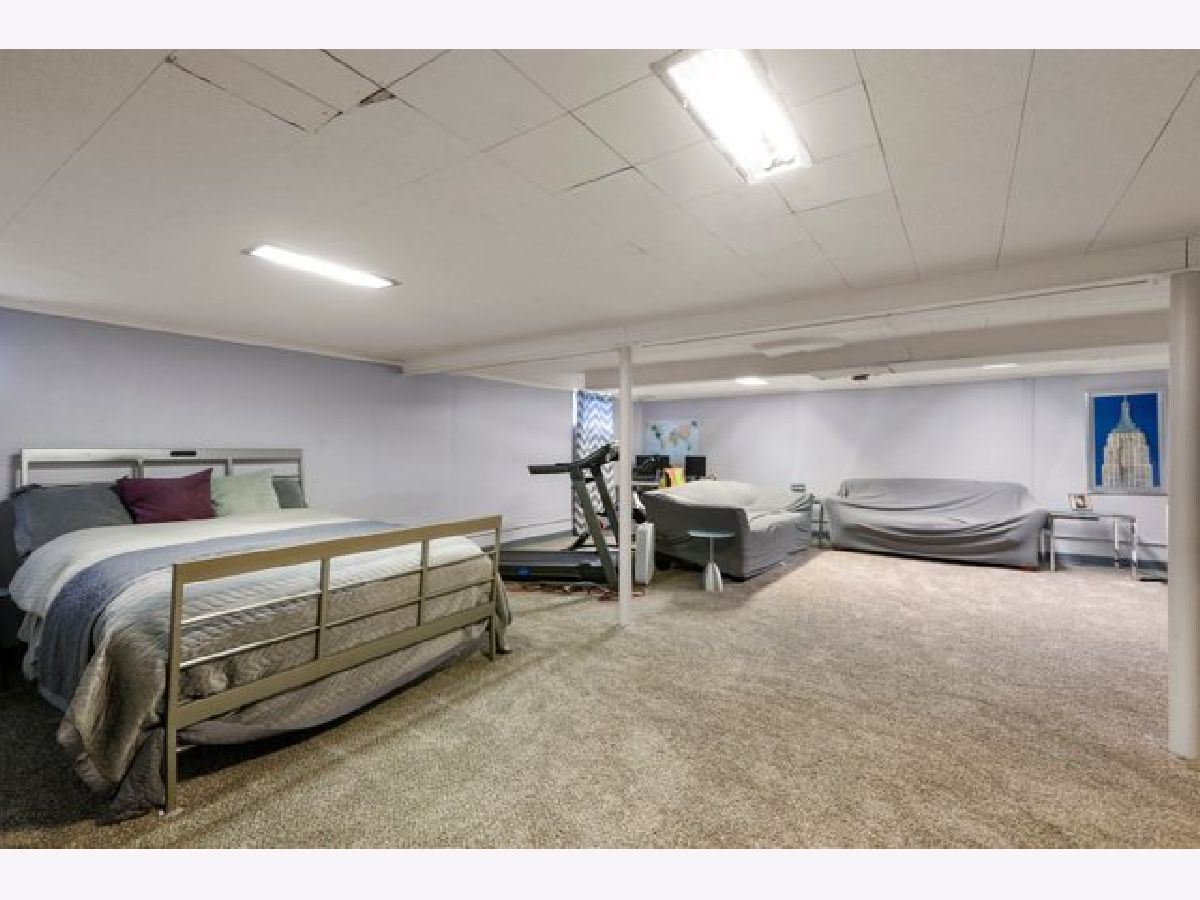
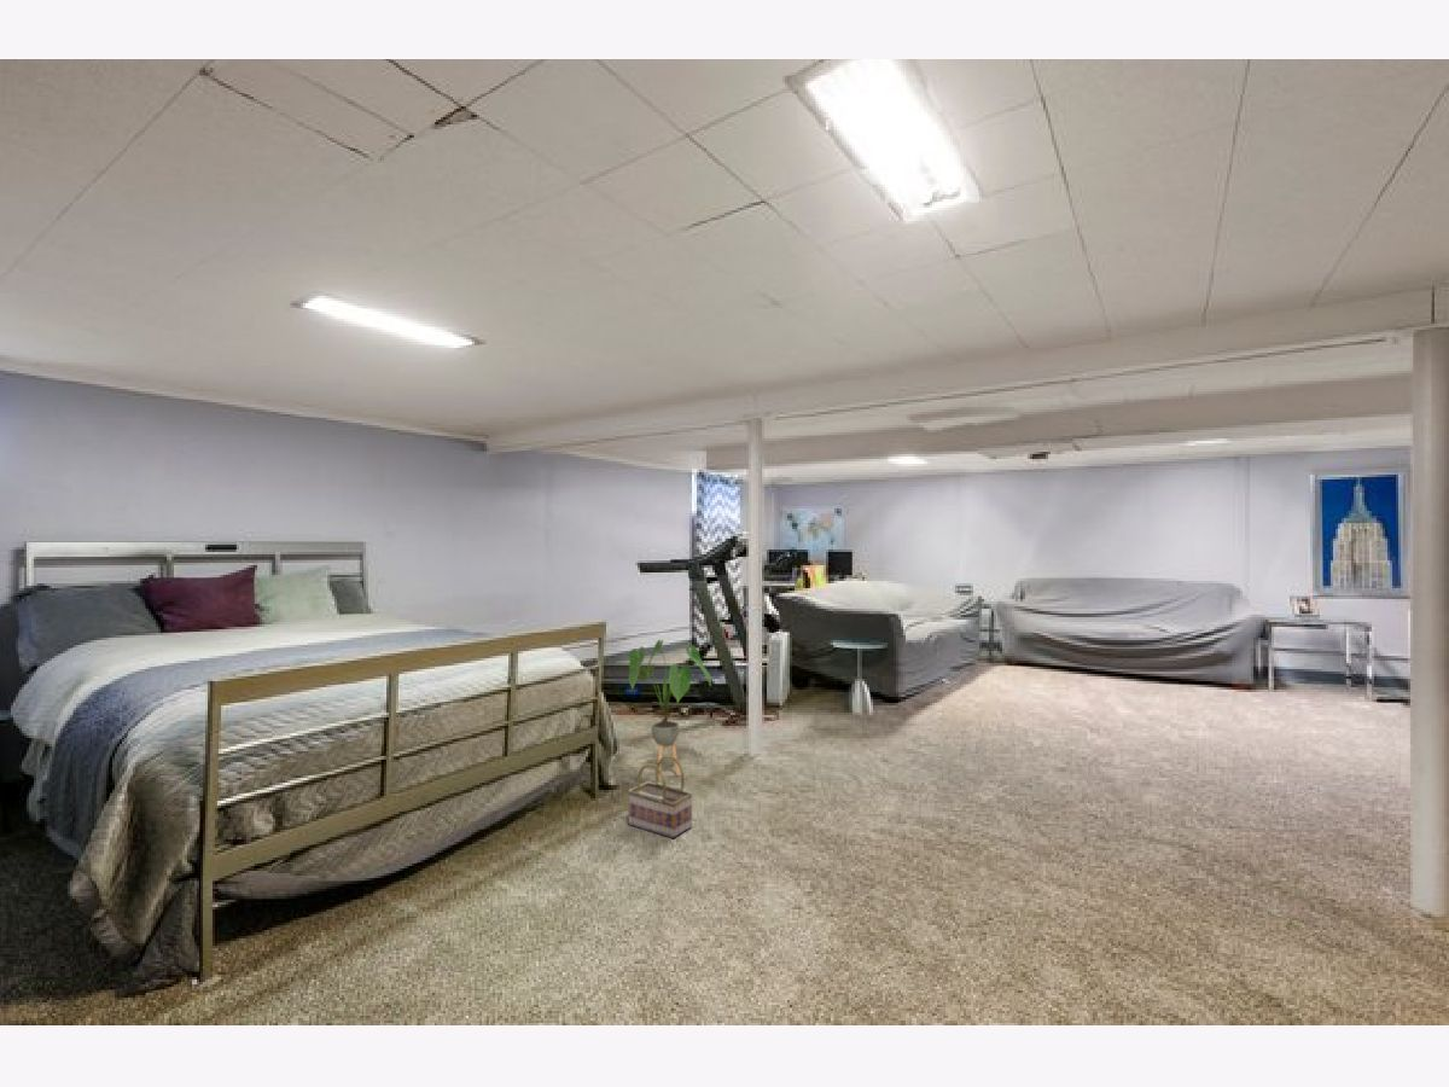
+ house plant (669, 709)
+ basket (659, 792)
